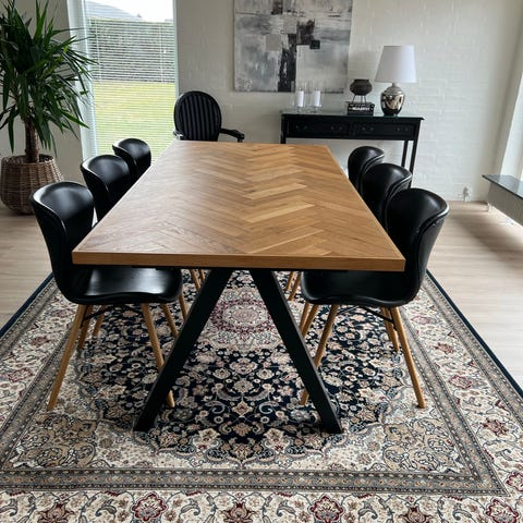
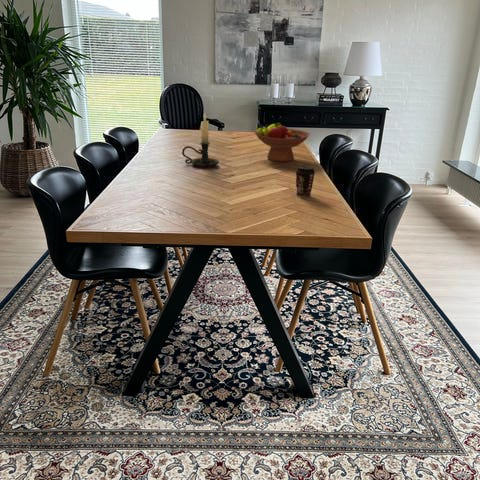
+ fruit bowl (281, 141)
+ coffee cup (304, 181)
+ candle holder (201, 138)
